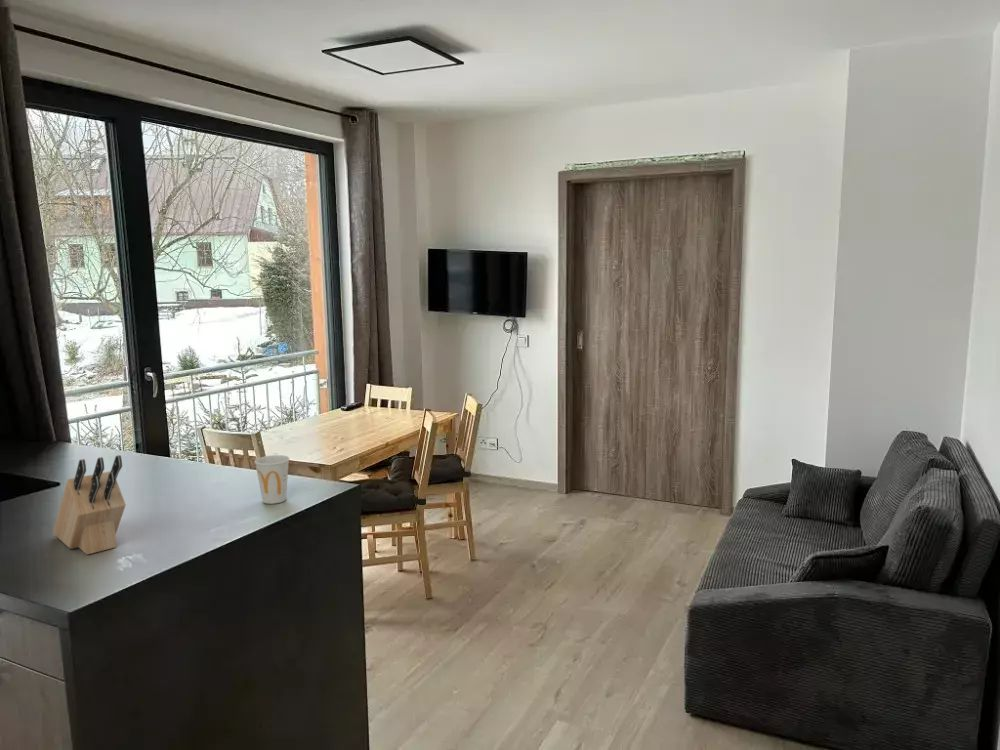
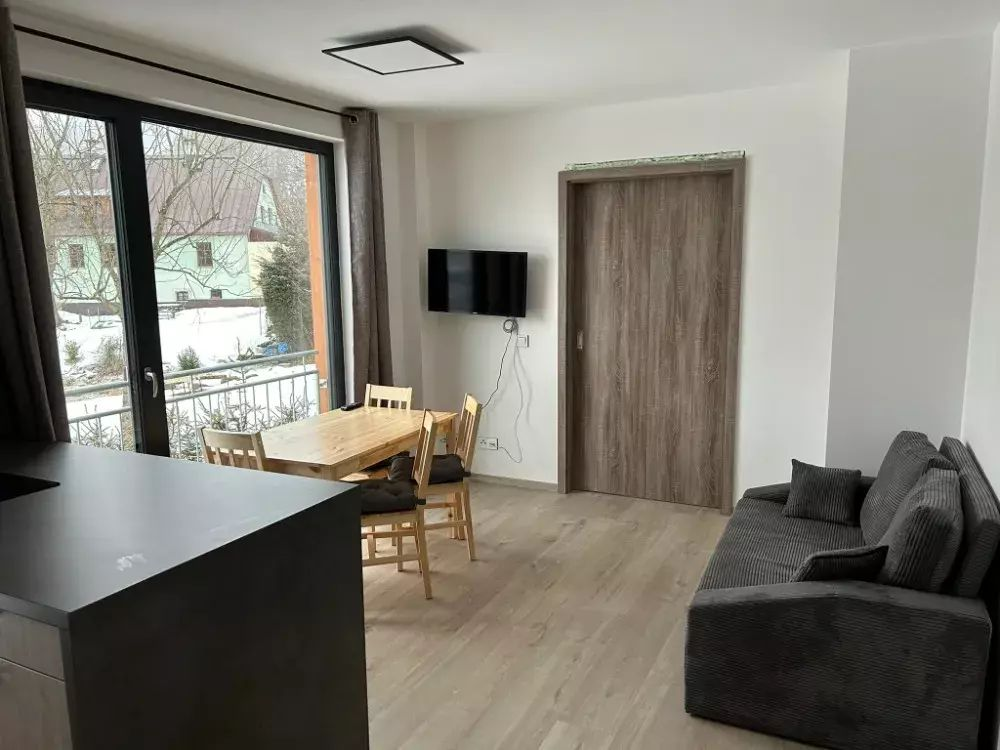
- cup (273, 479)
- knife block (88, 496)
